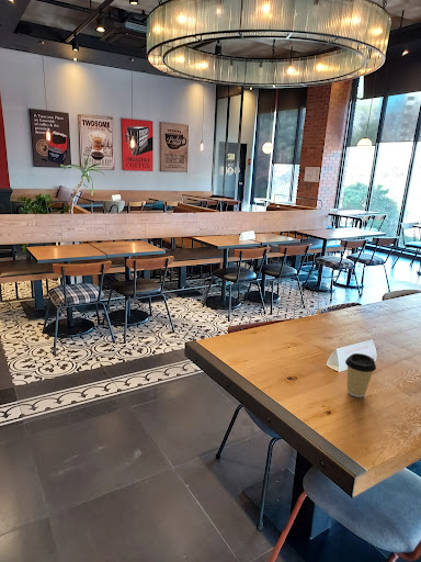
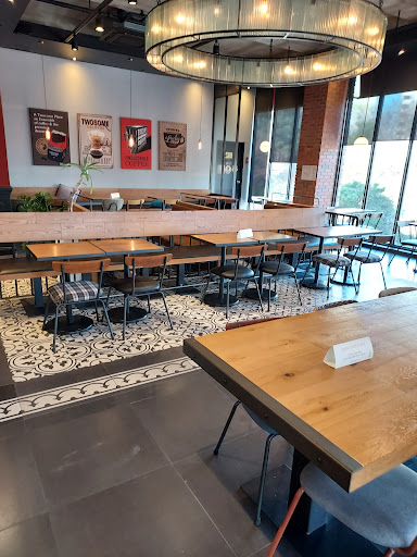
- coffee cup (359, 375)
